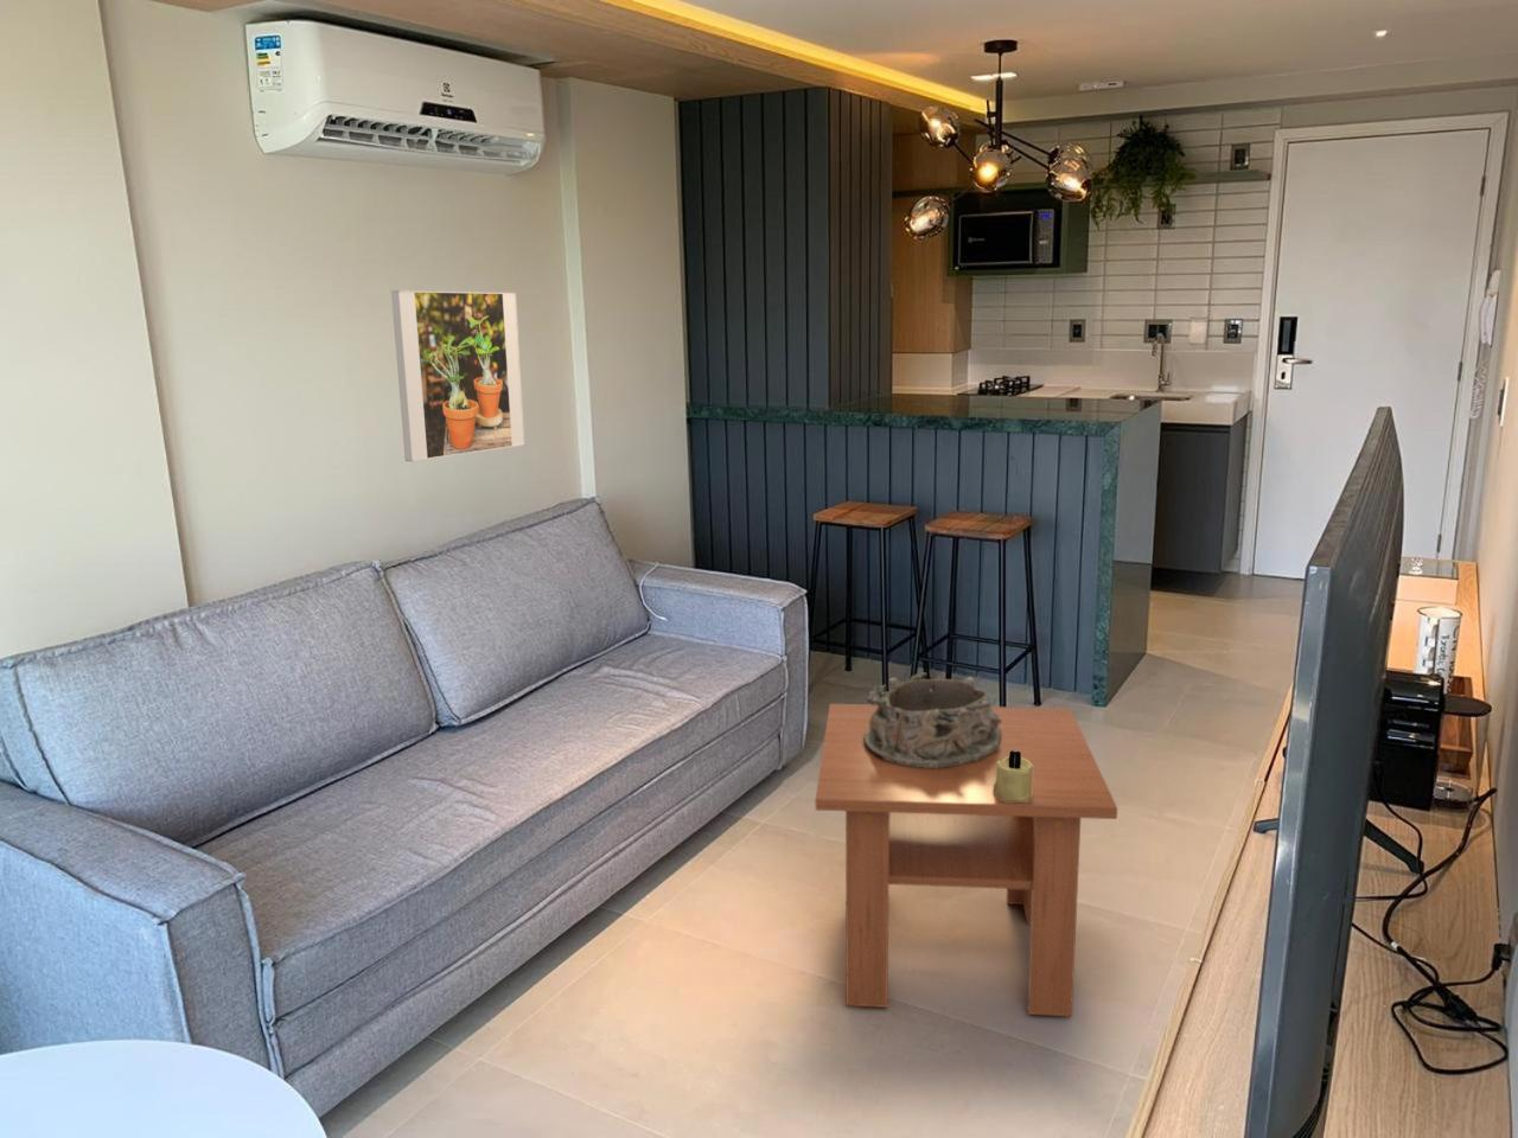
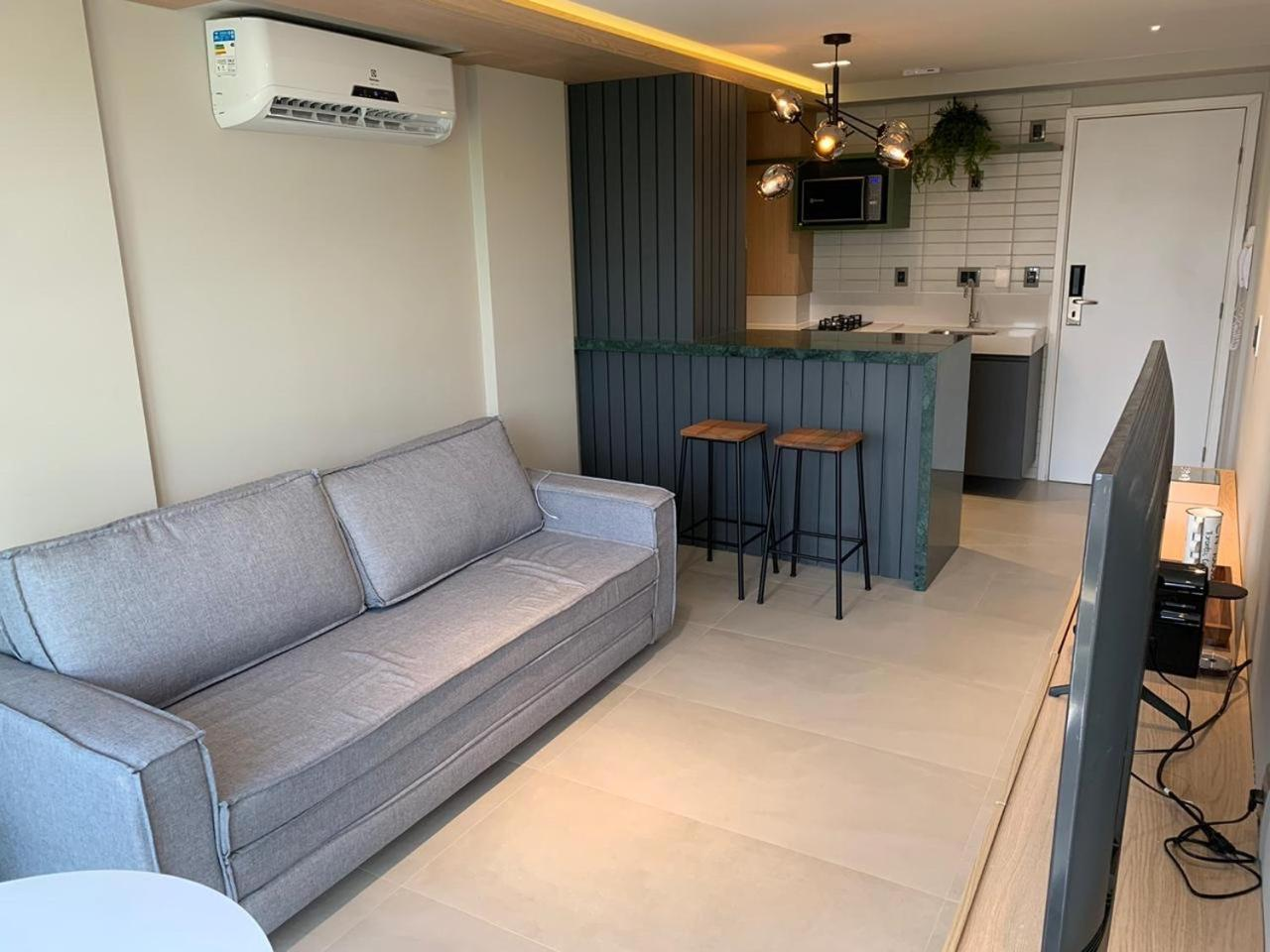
- coffee table (954, 851)
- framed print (463, 373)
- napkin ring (932, 714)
- candle (1012, 771)
